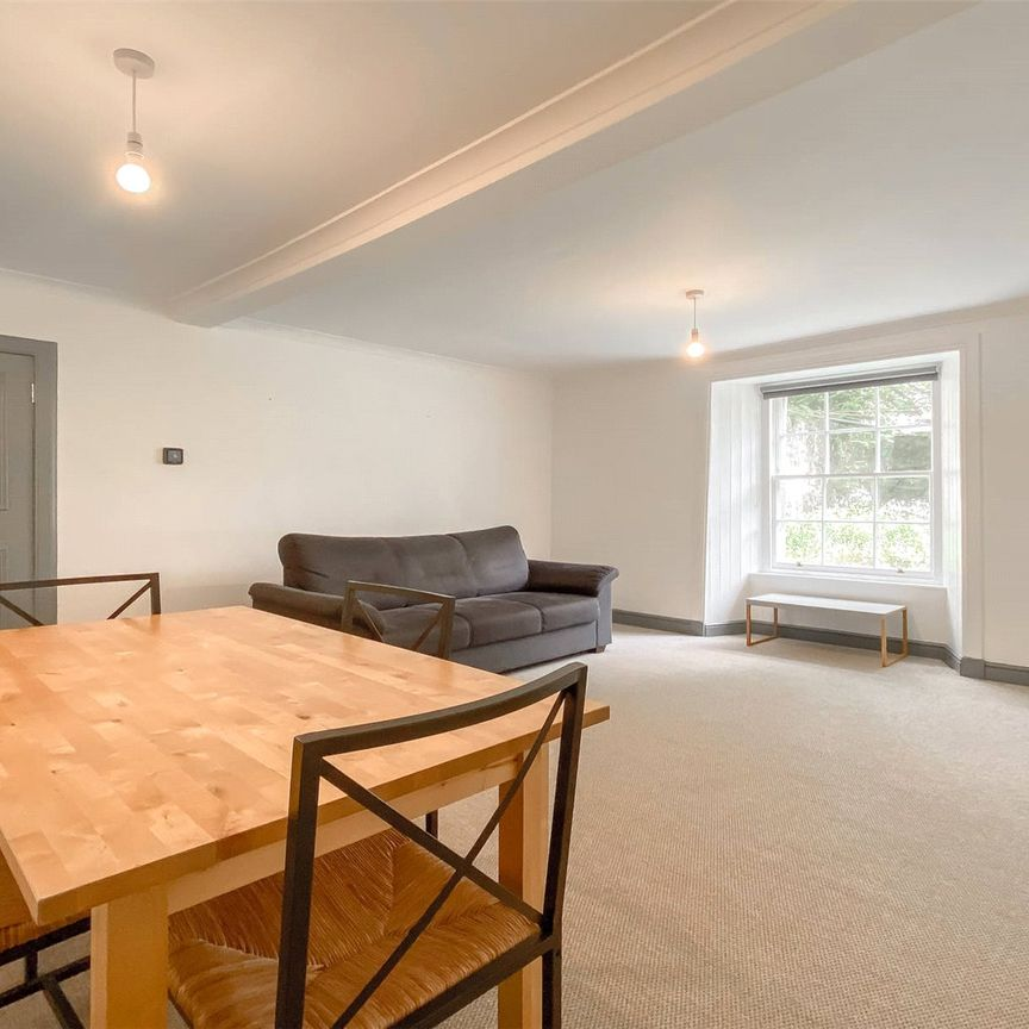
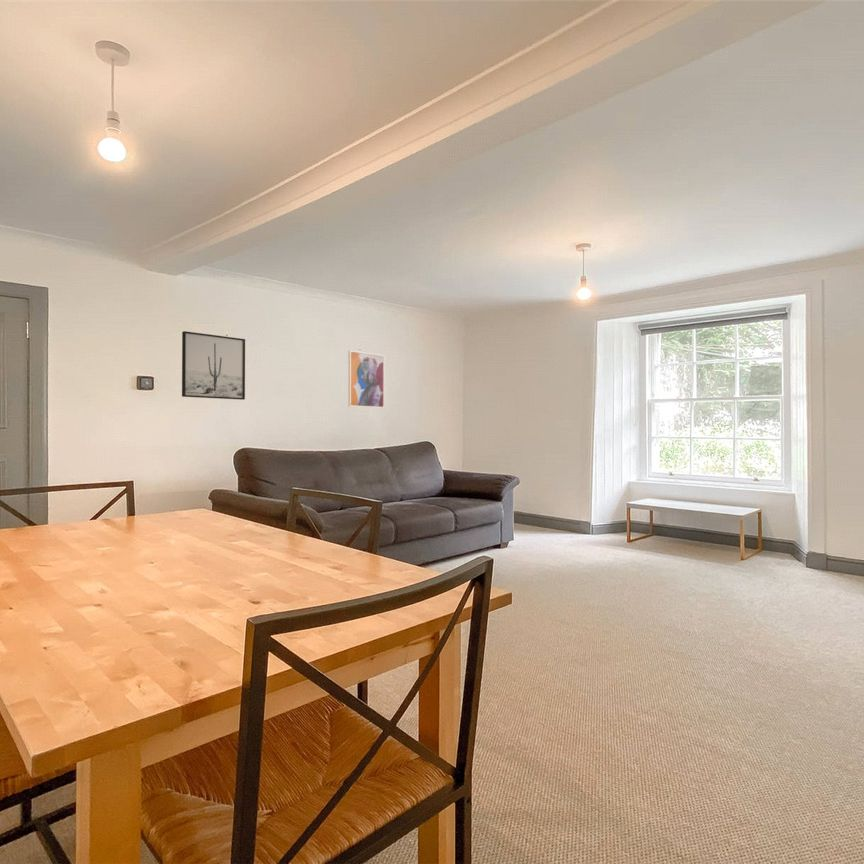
+ wall art (366, 380)
+ wall art (214, 366)
